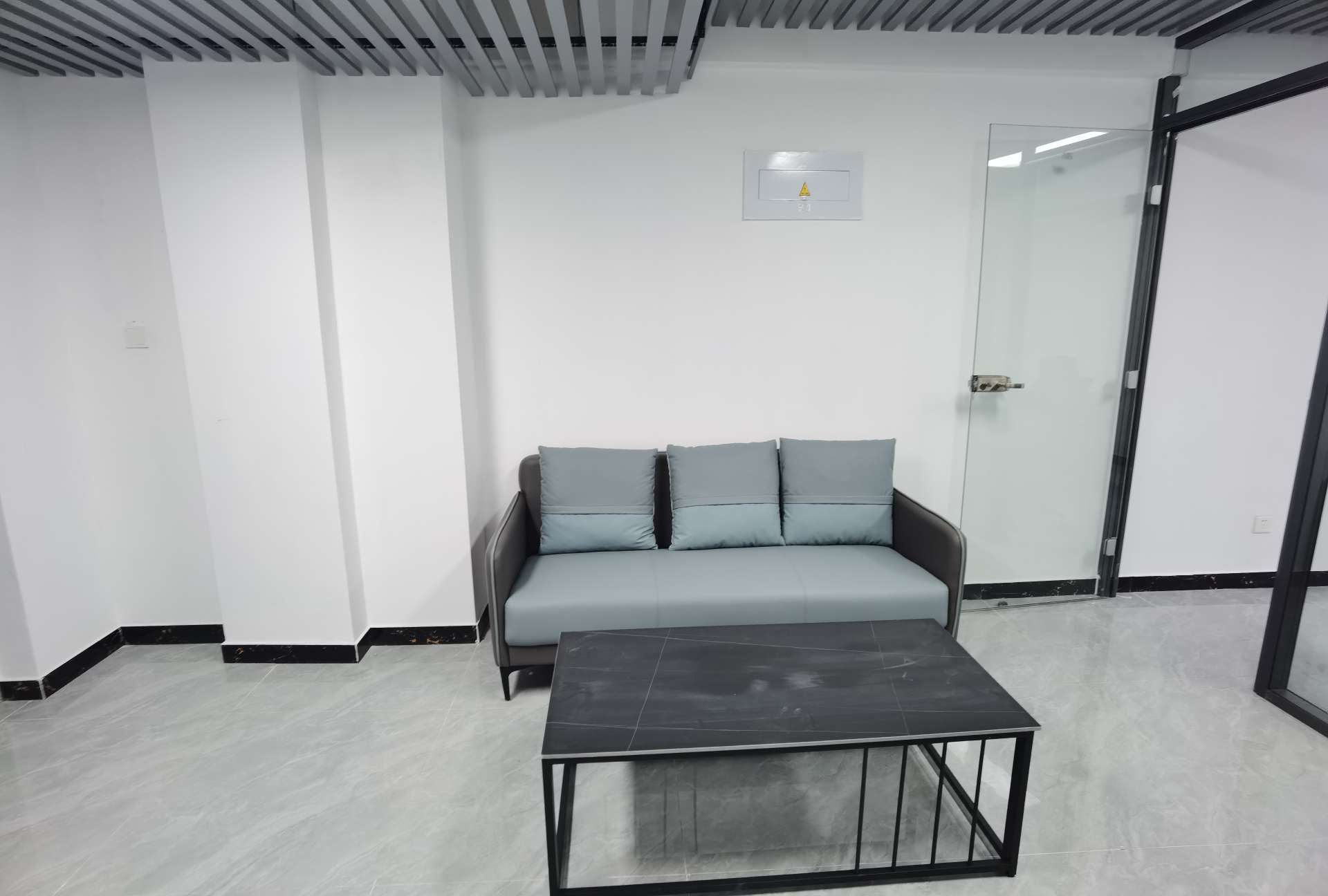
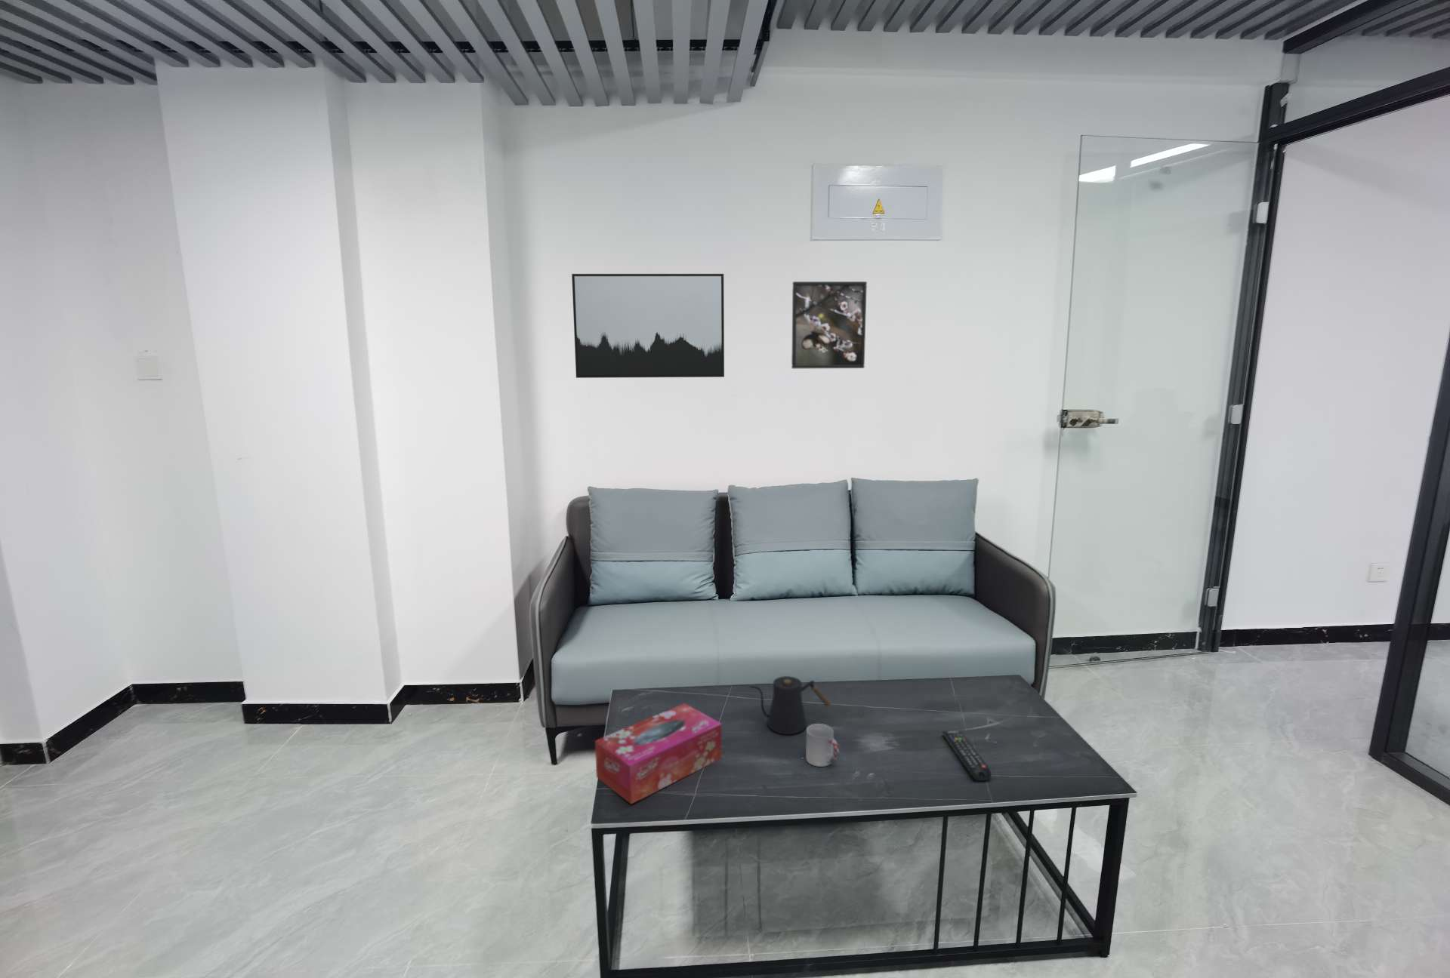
+ kettle (789, 703)
+ cup (823, 747)
+ remote control (964, 752)
+ tissue box (659, 750)
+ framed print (829, 325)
+ wall art (649, 326)
